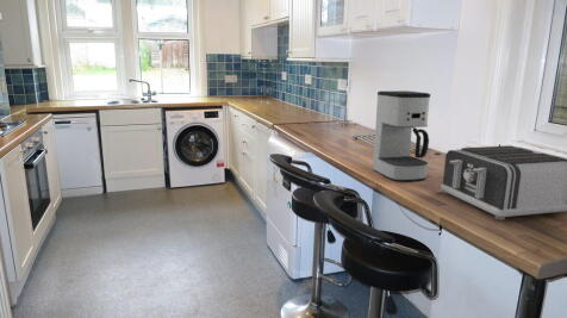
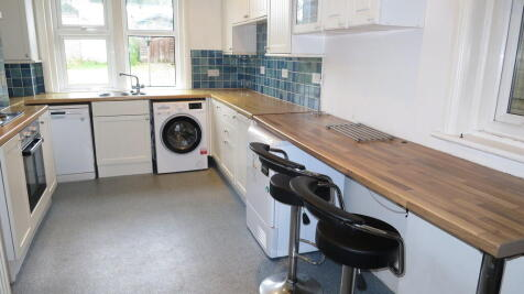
- coffee maker (406, 133)
- toaster (504, 177)
